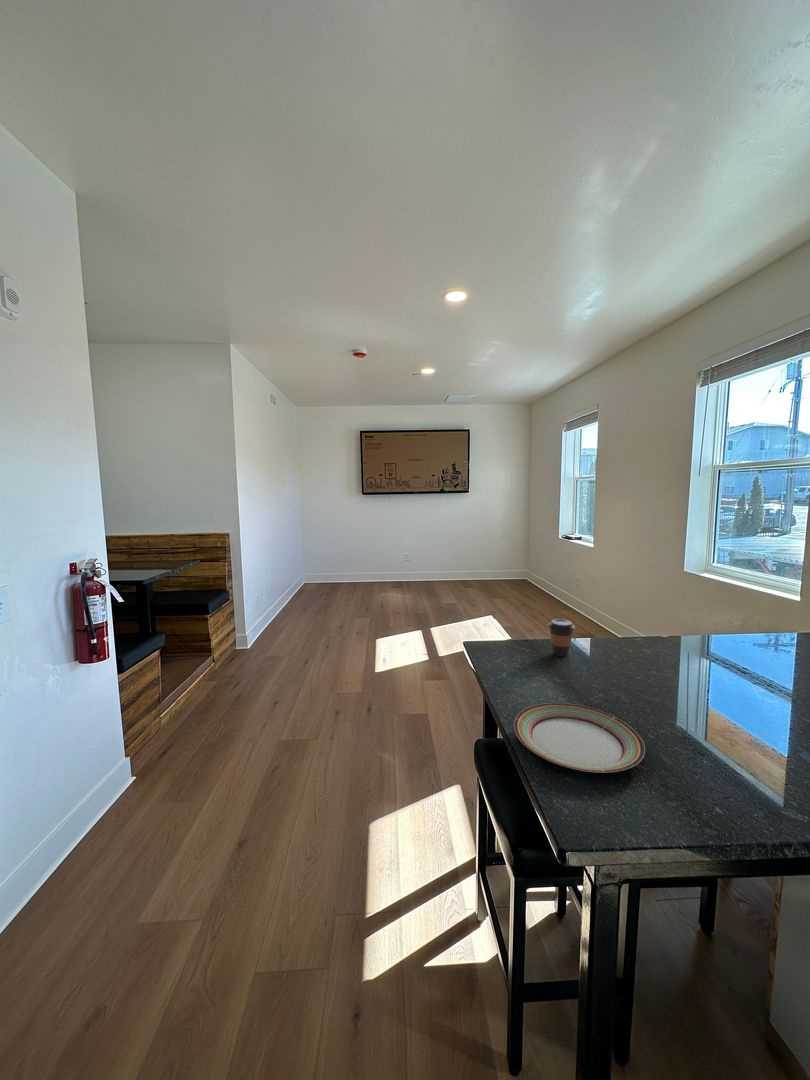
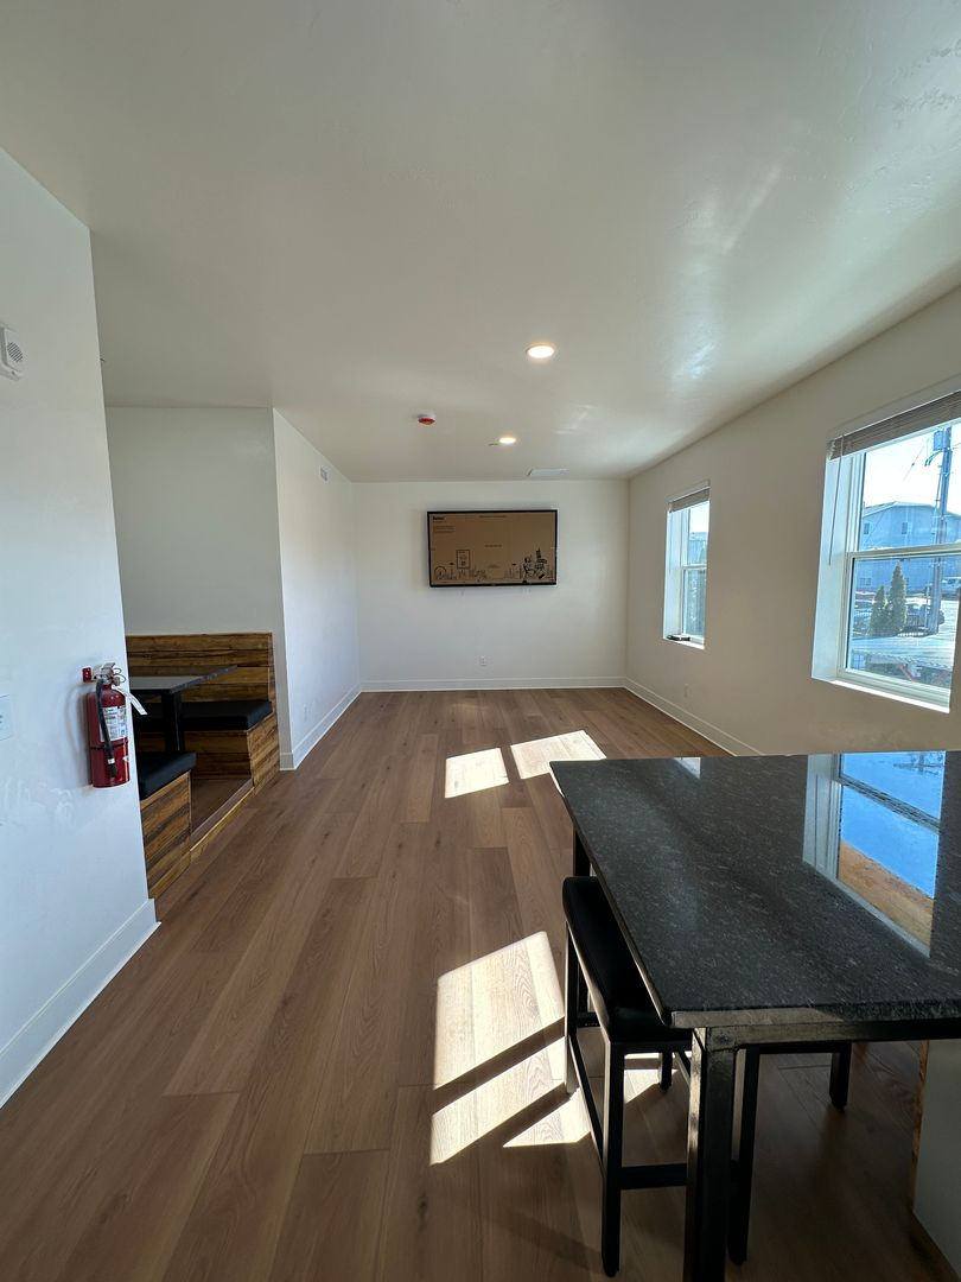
- plate (575, 737)
- coffee cup (561, 637)
